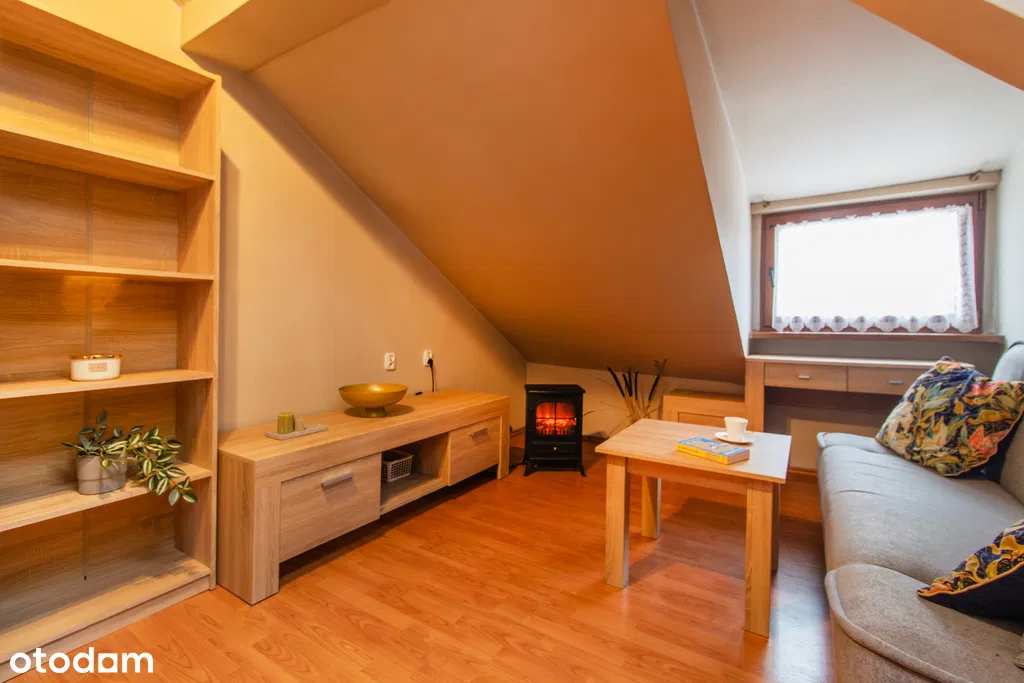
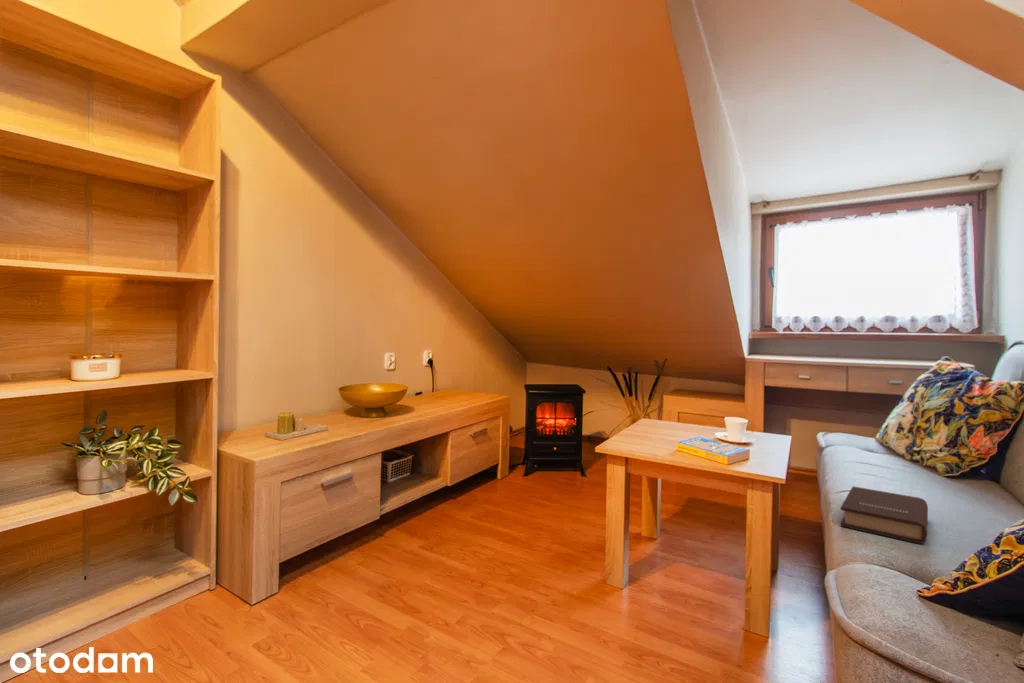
+ book (885, 512)
